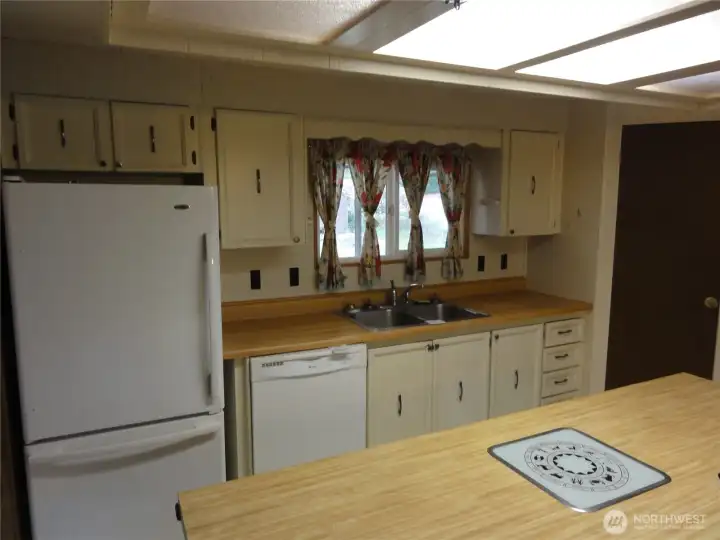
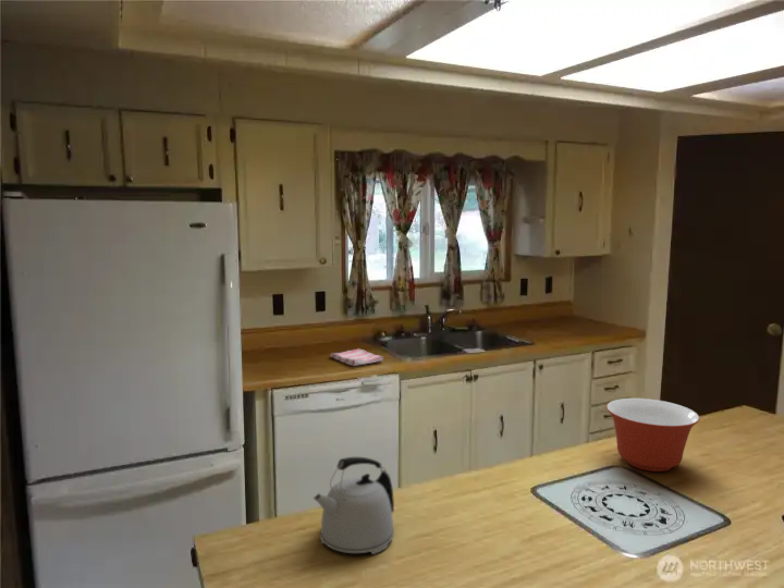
+ kettle (355, 495)
+ mixing bowl (650, 437)
+ dish towel (356, 355)
